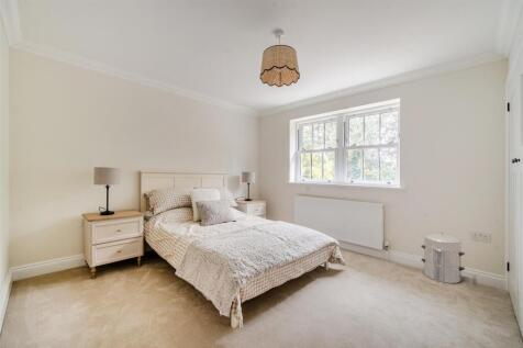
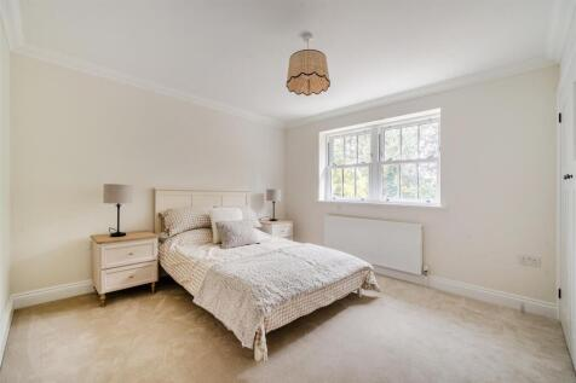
- waste bin (442, 255)
